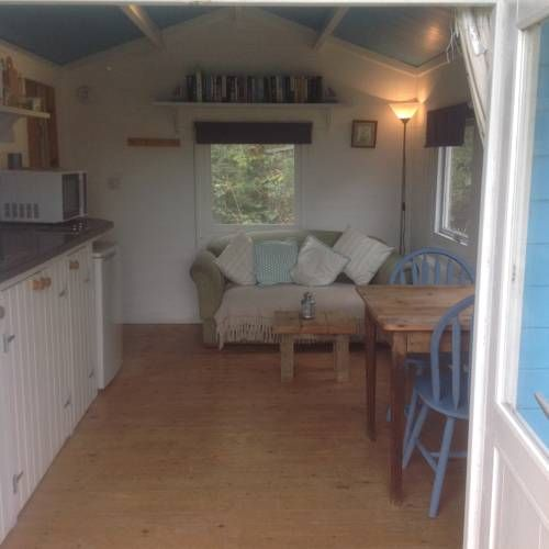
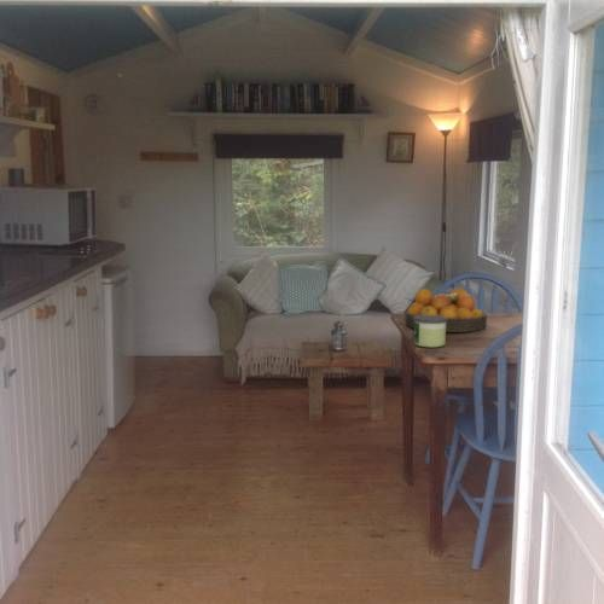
+ candle (429, 331)
+ fruit bowl (446, 307)
